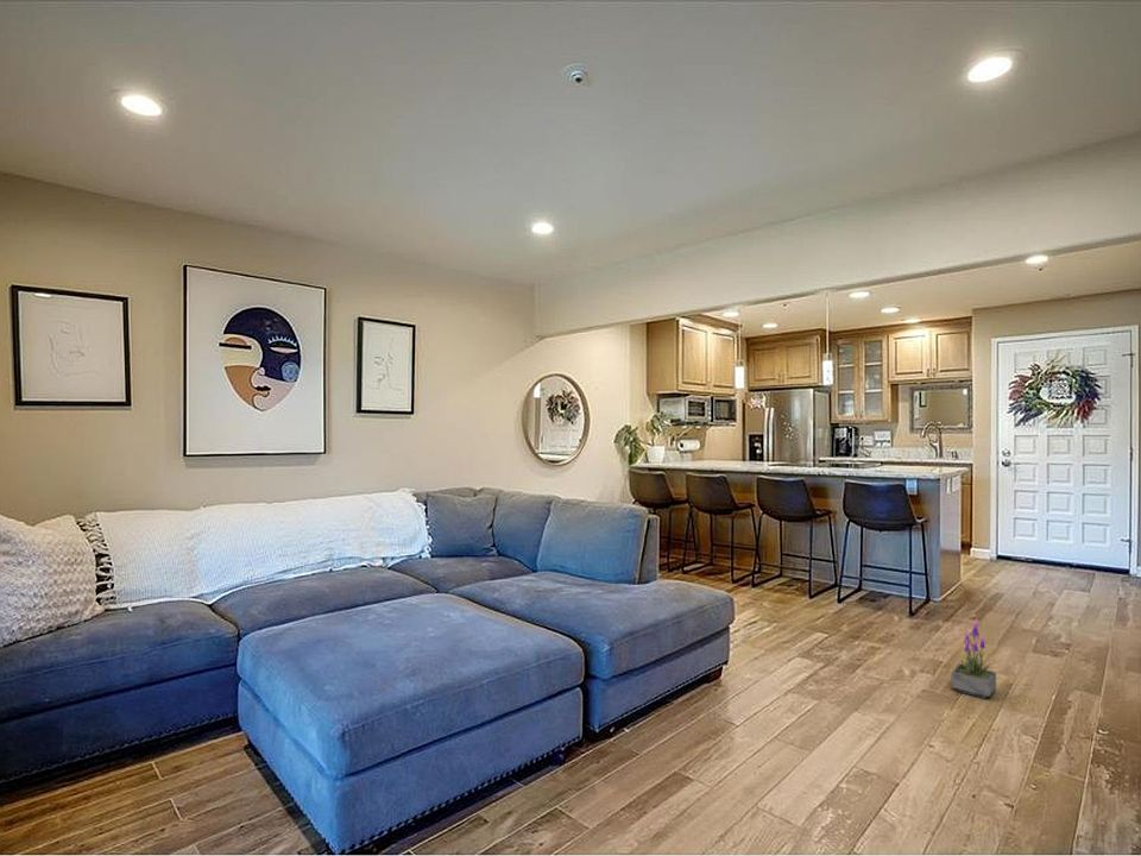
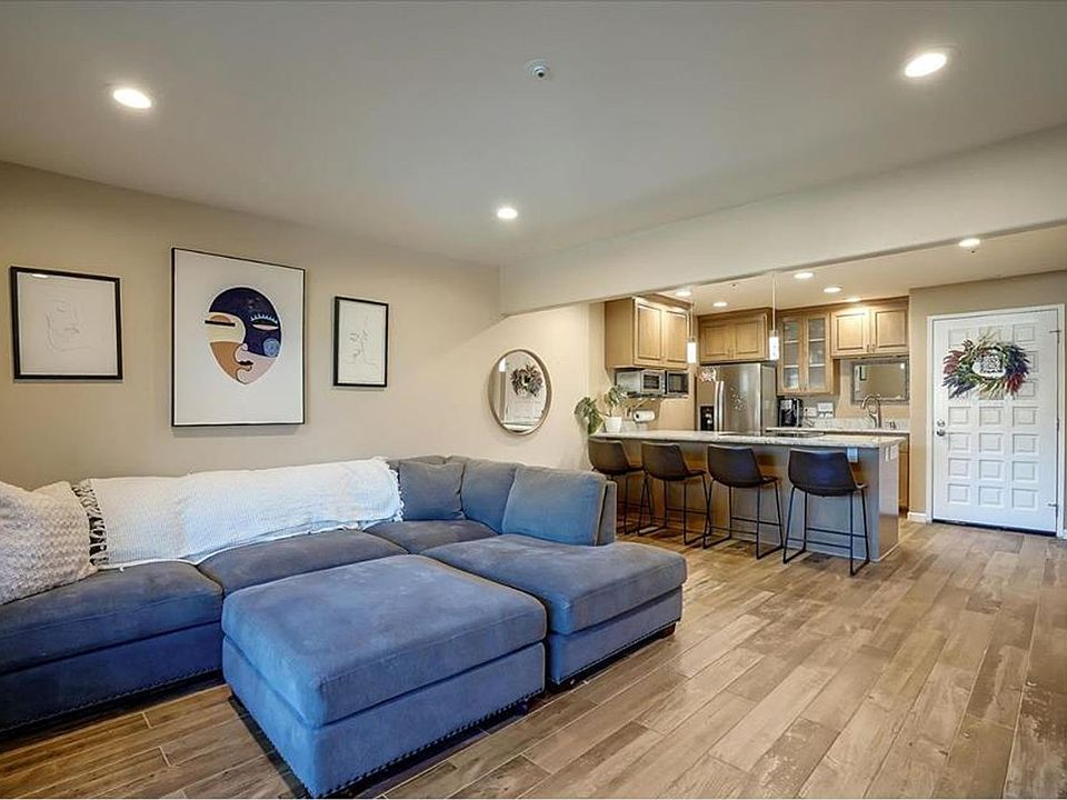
- potted plant (973, 654)
